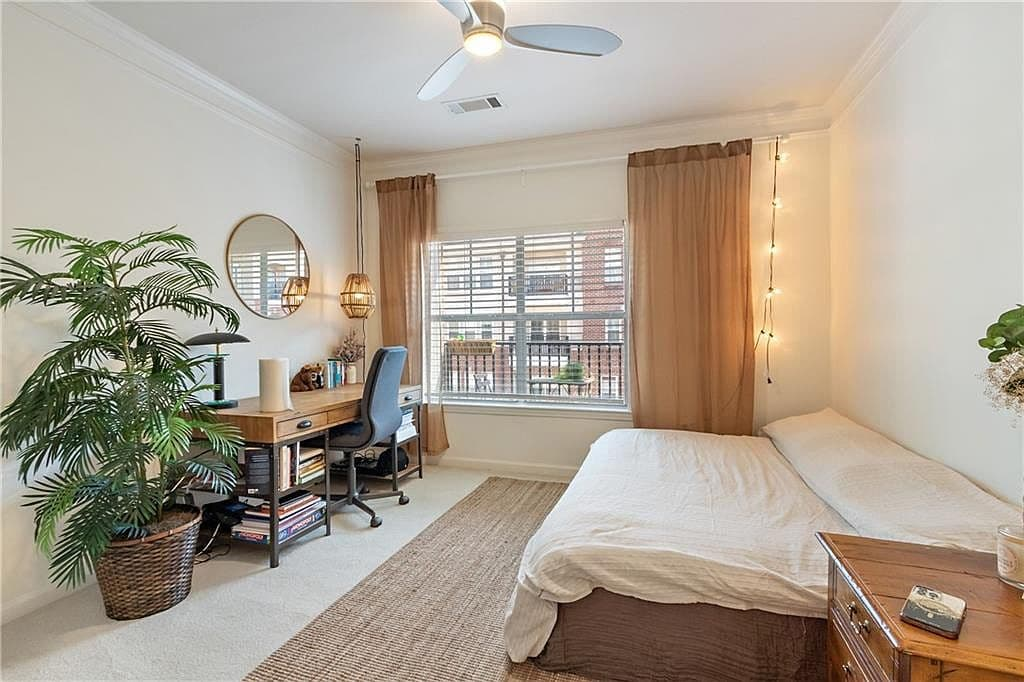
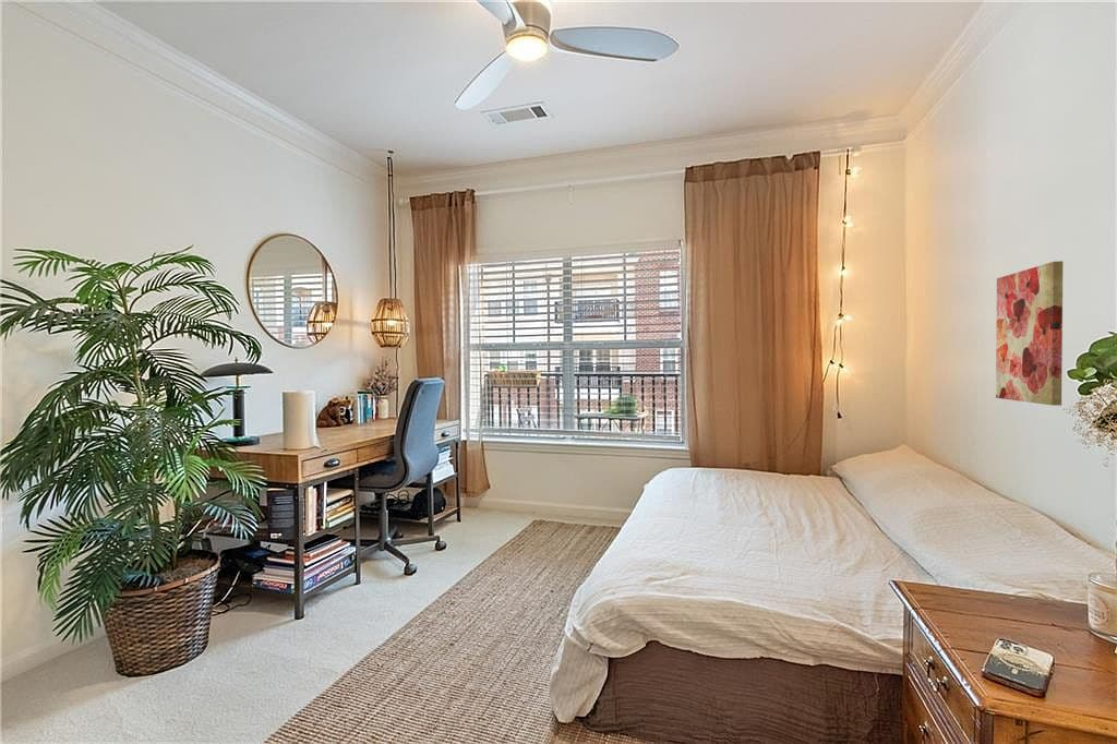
+ wall art (1025, 336)
